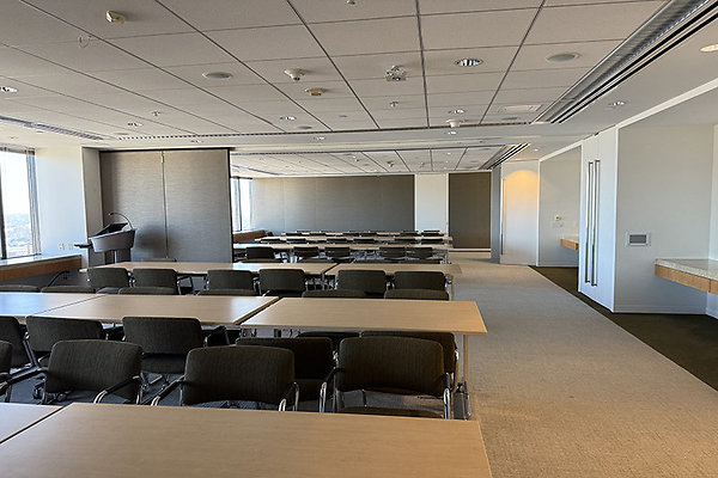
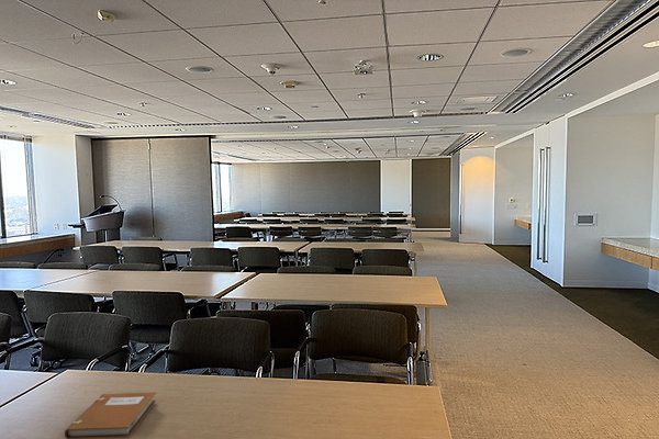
+ notebook (114, 413)
